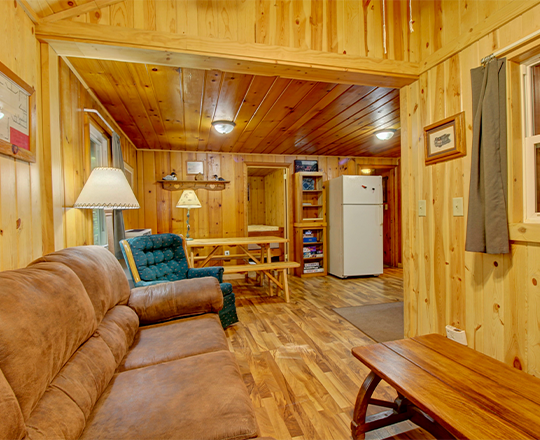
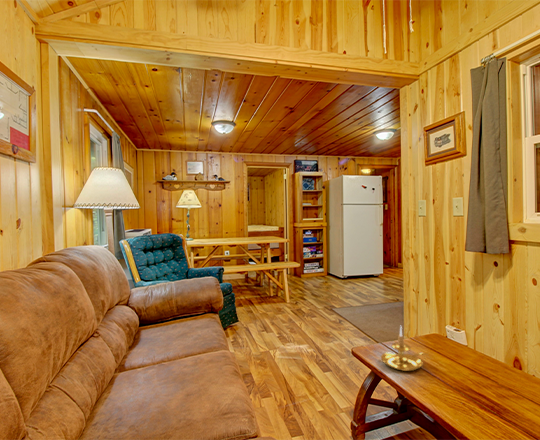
+ candle holder (404, 344)
